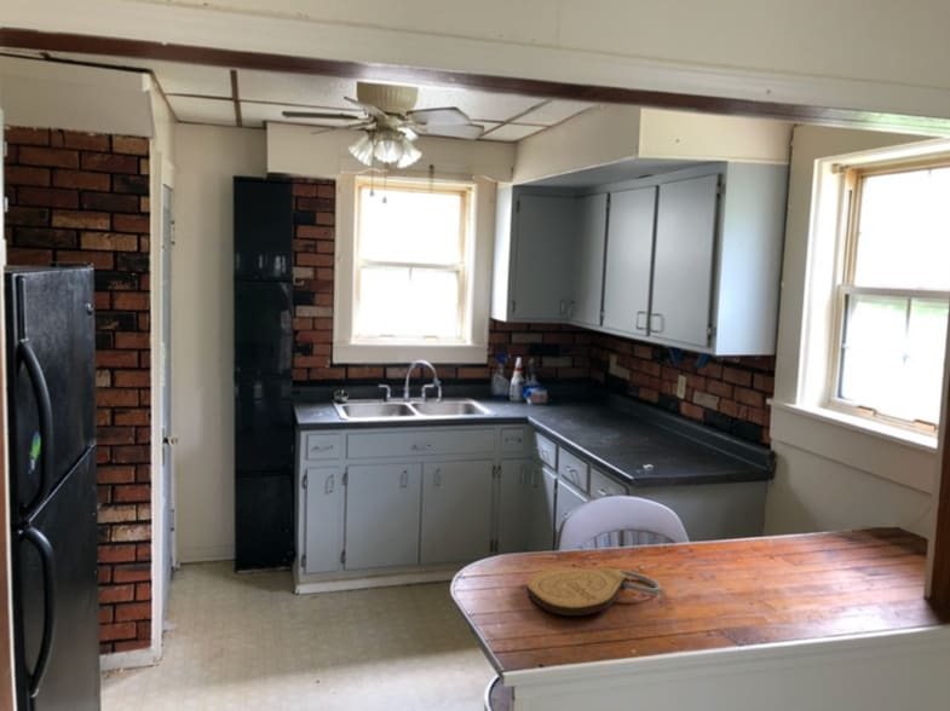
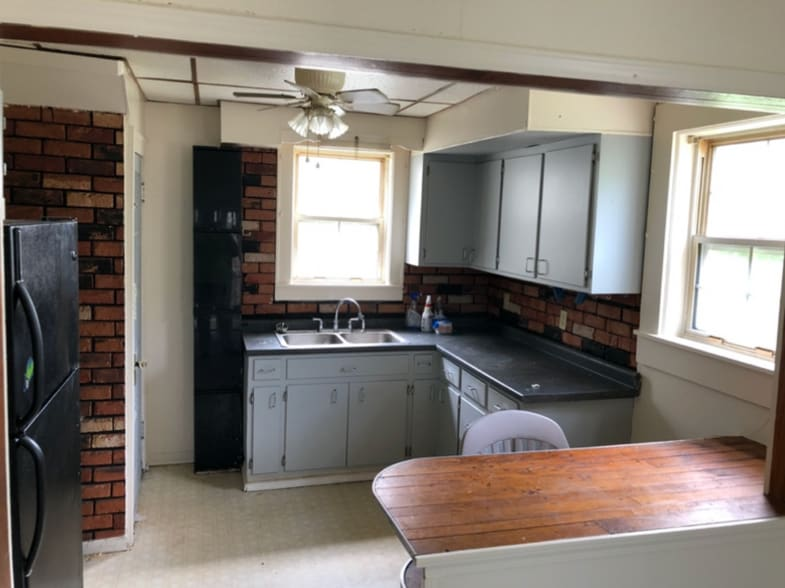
- key chain (598, 584)
